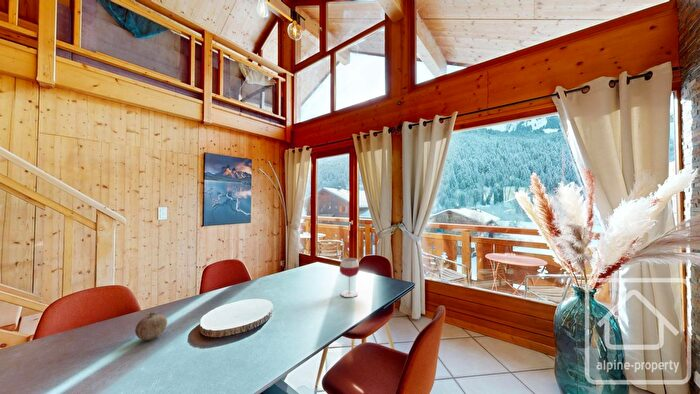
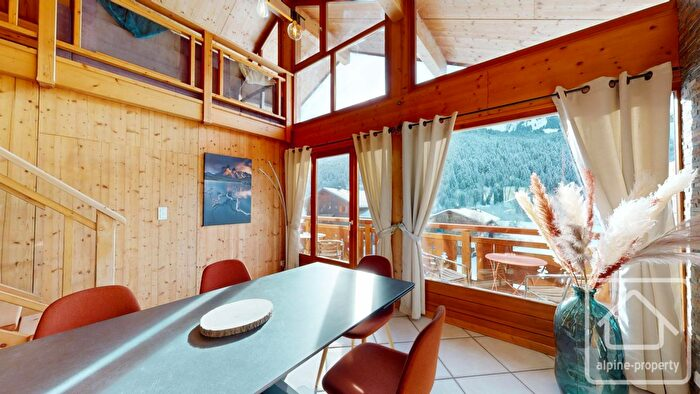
- wineglass (349, 276)
- fruit (151, 325)
